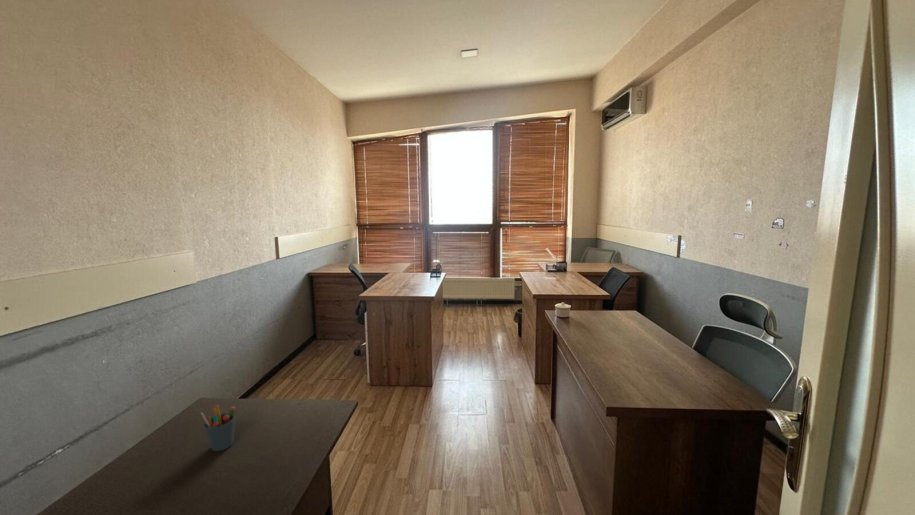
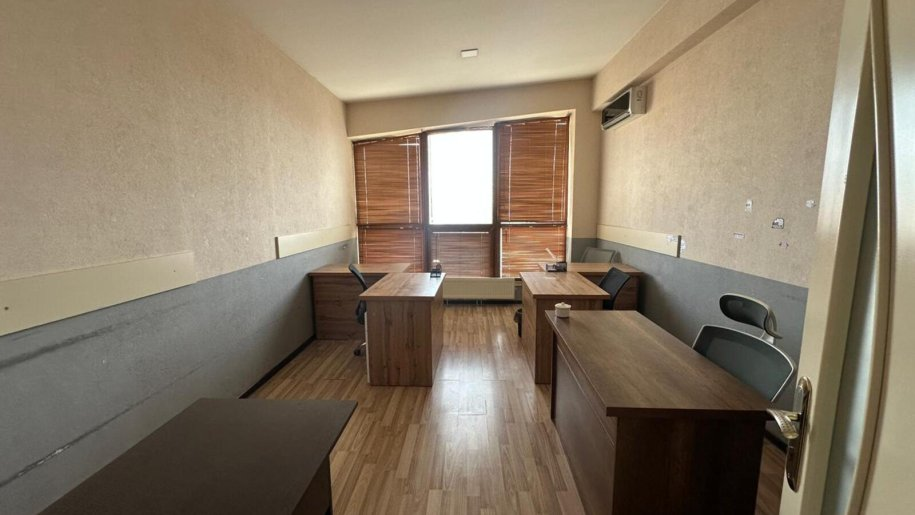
- pen holder (220, 425)
